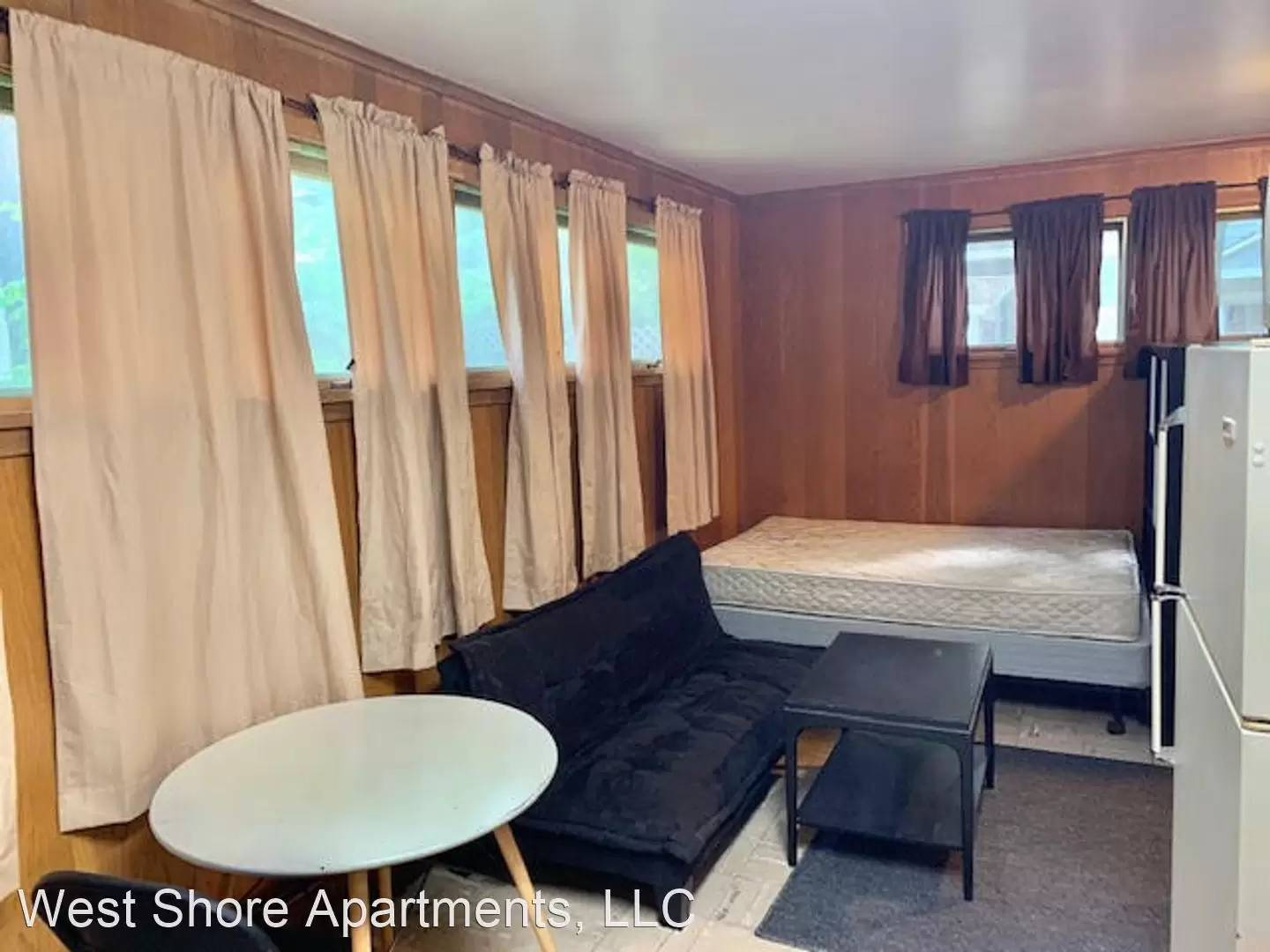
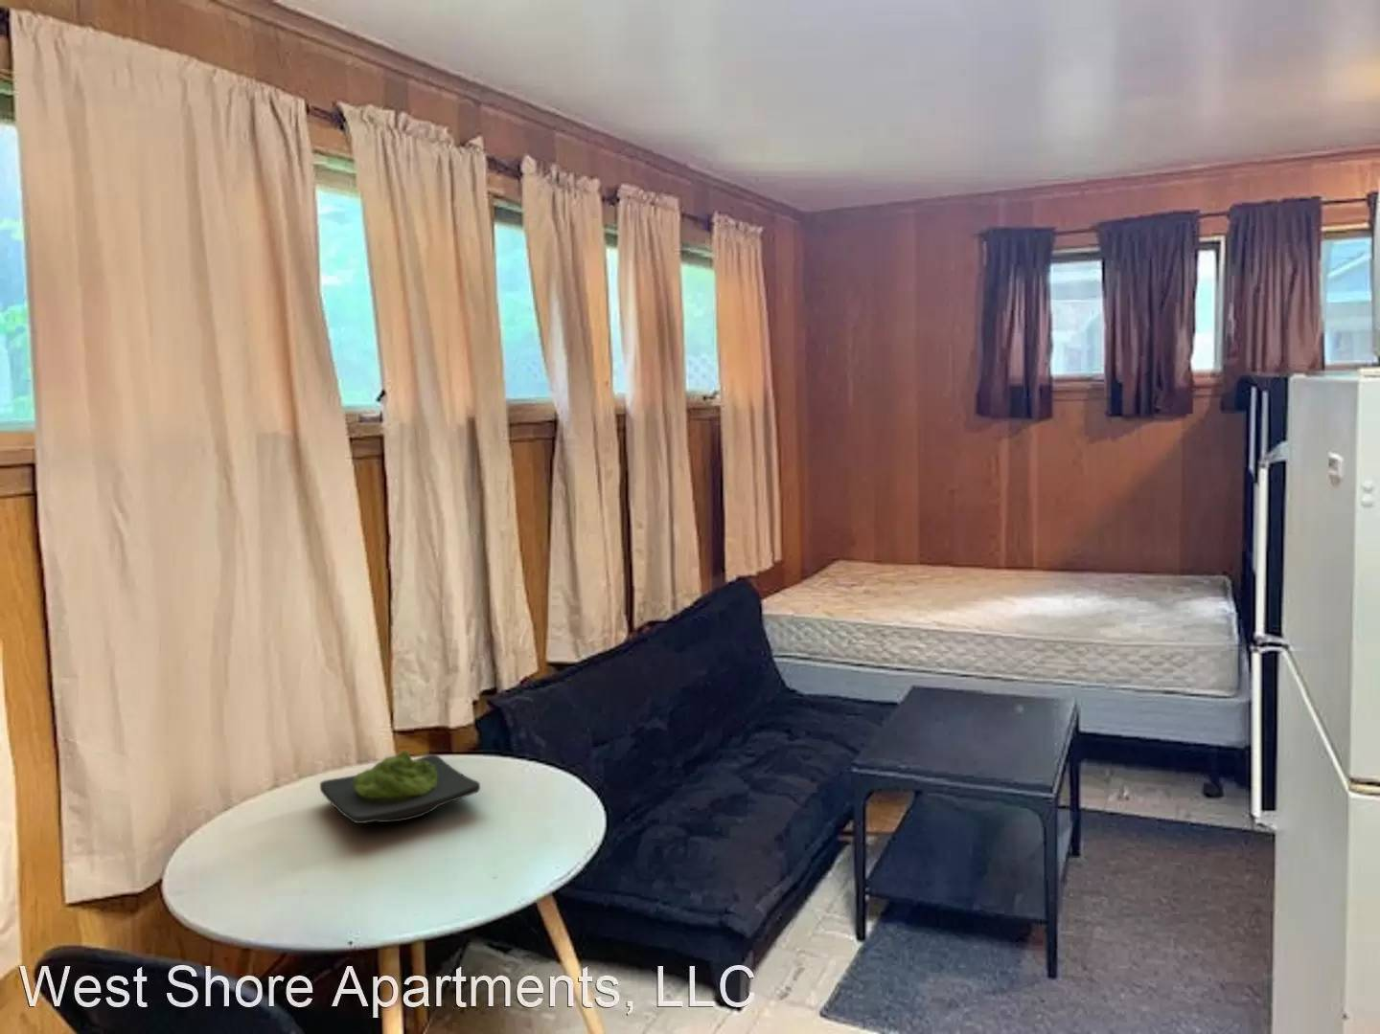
+ wasabi (398, 779)
